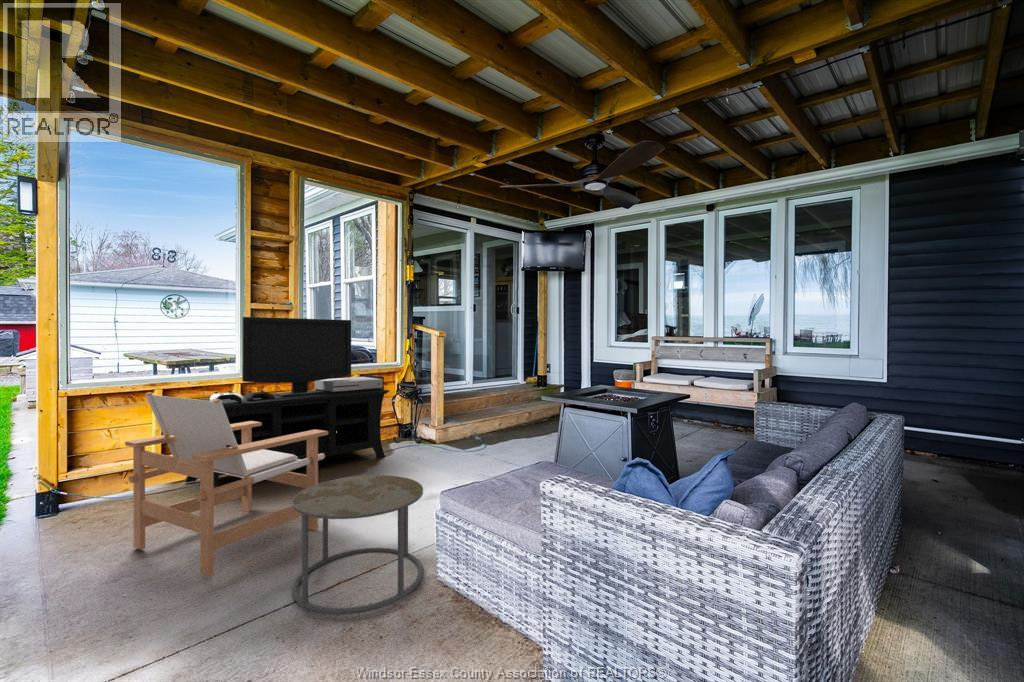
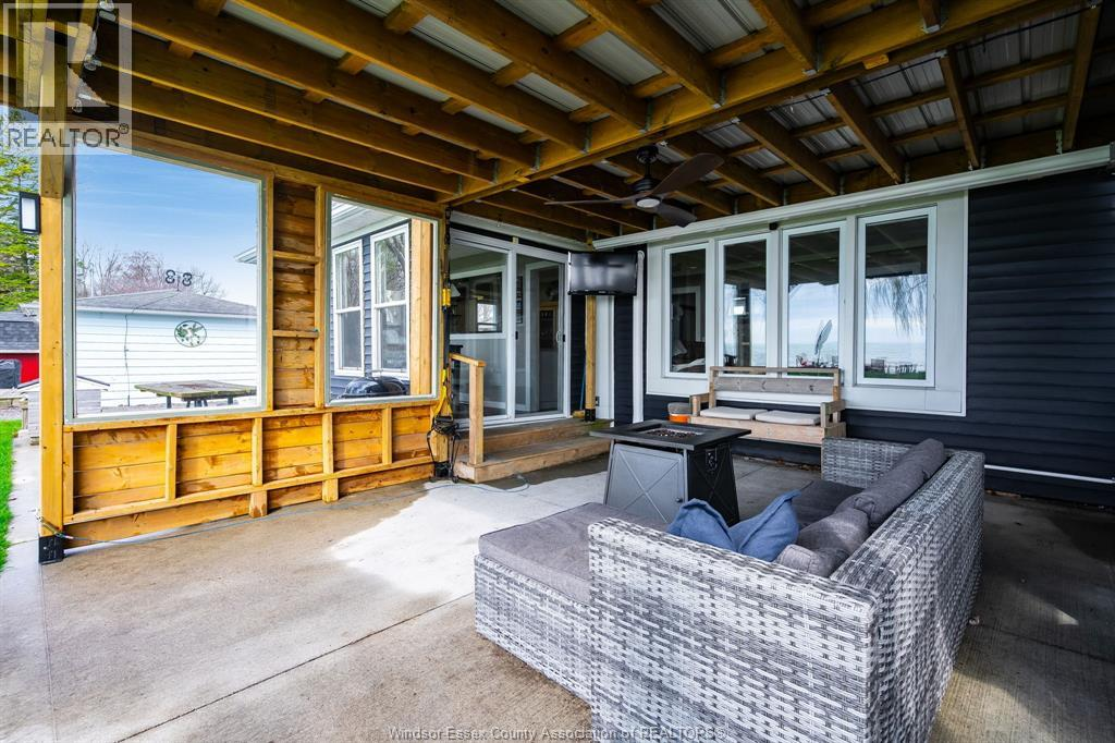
- media console (295, 393)
- side table (364, 548)
- lounge chair (233, 463)
